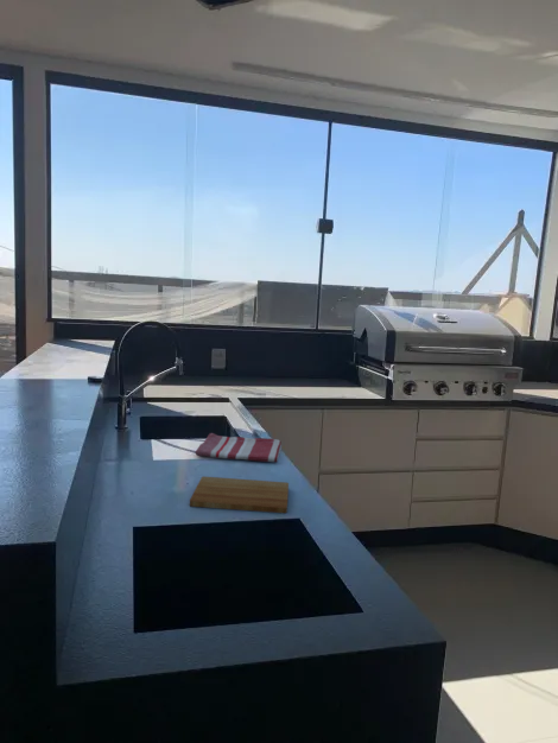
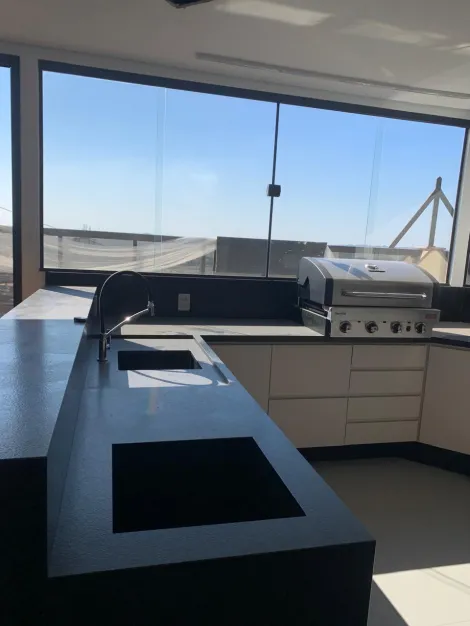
- dish towel (240, 447)
- cutting board (241, 493)
